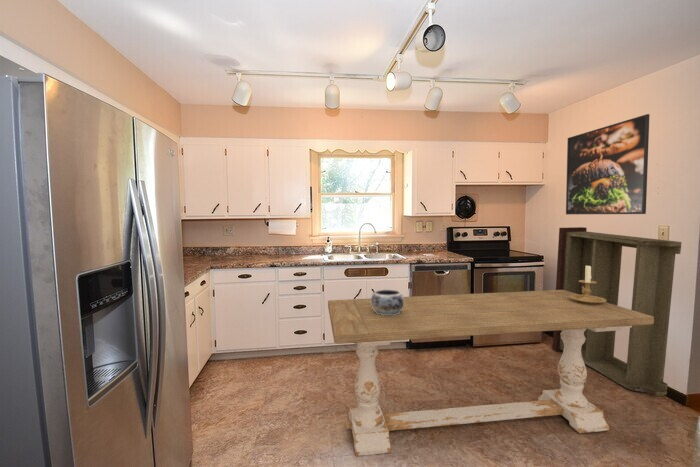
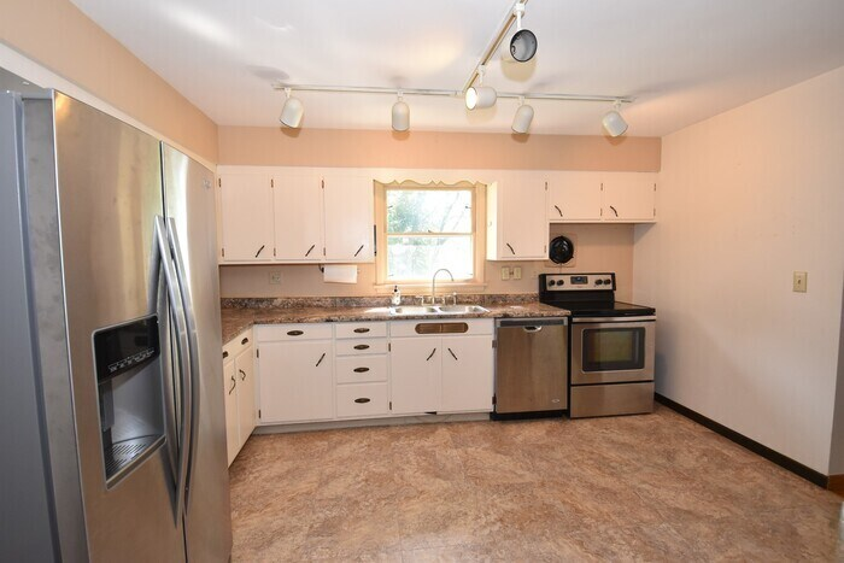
- console table (606, 301)
- dining table (472, 335)
- decorative bowl (387, 301)
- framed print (601, 171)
- candle holder (587, 282)
